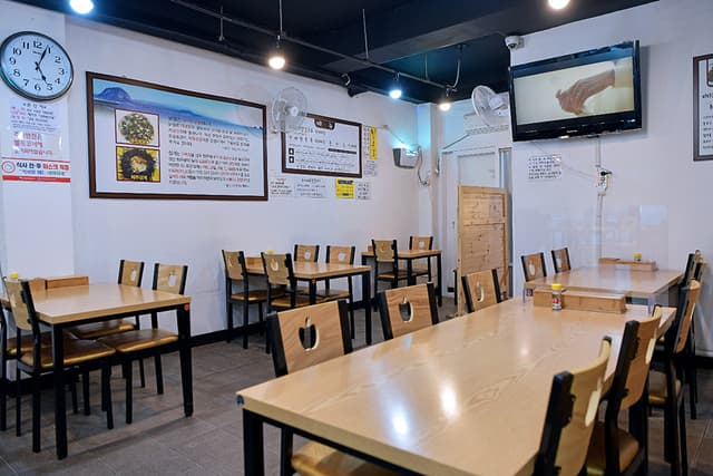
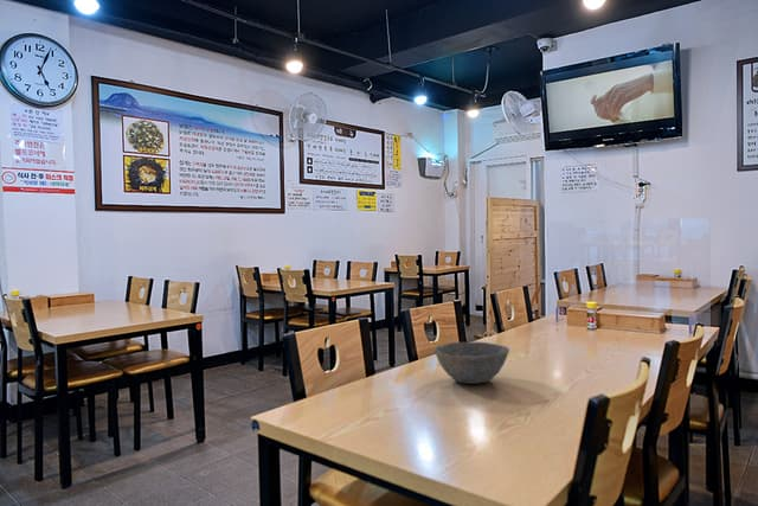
+ bowl (471, 364)
